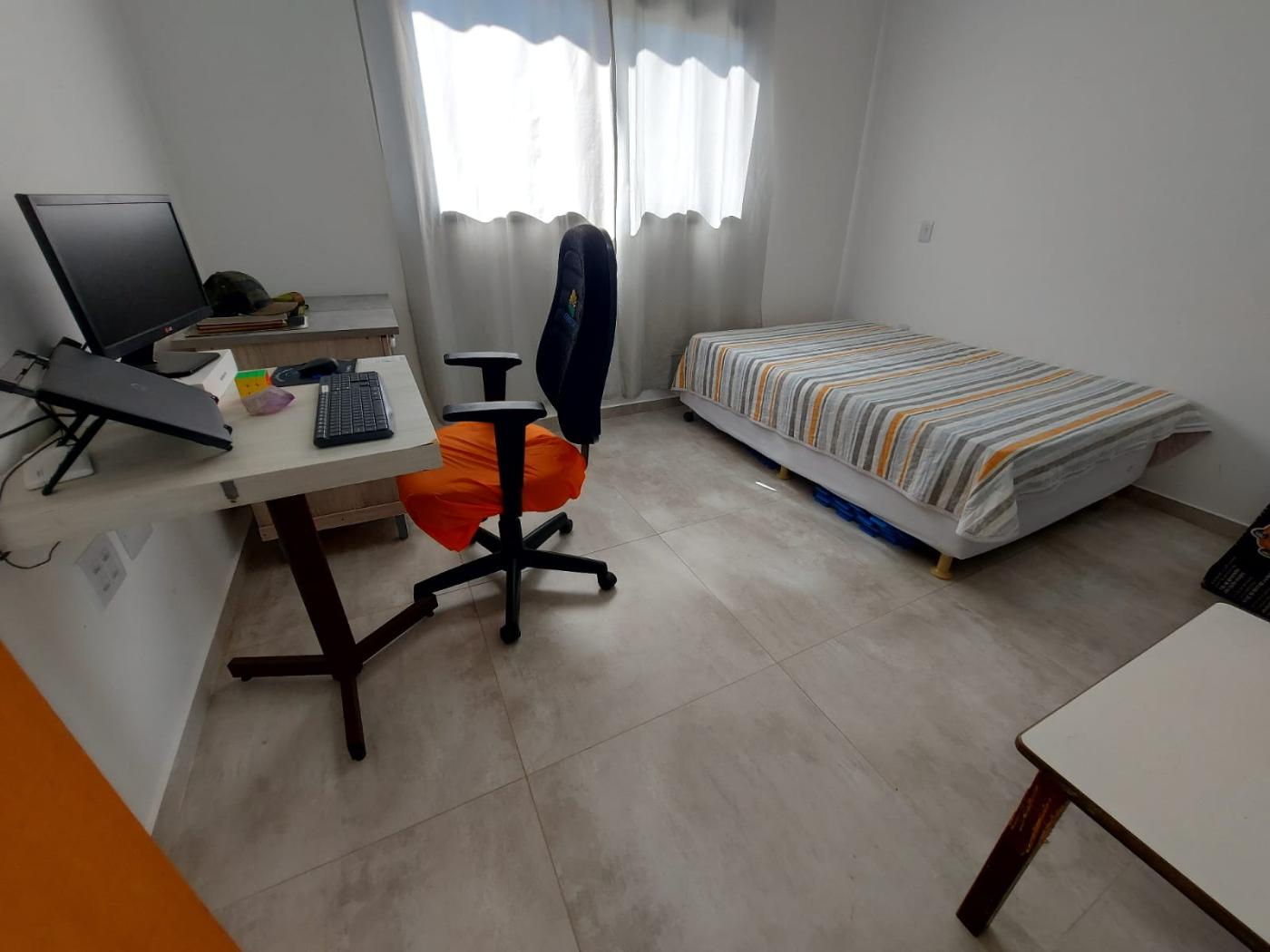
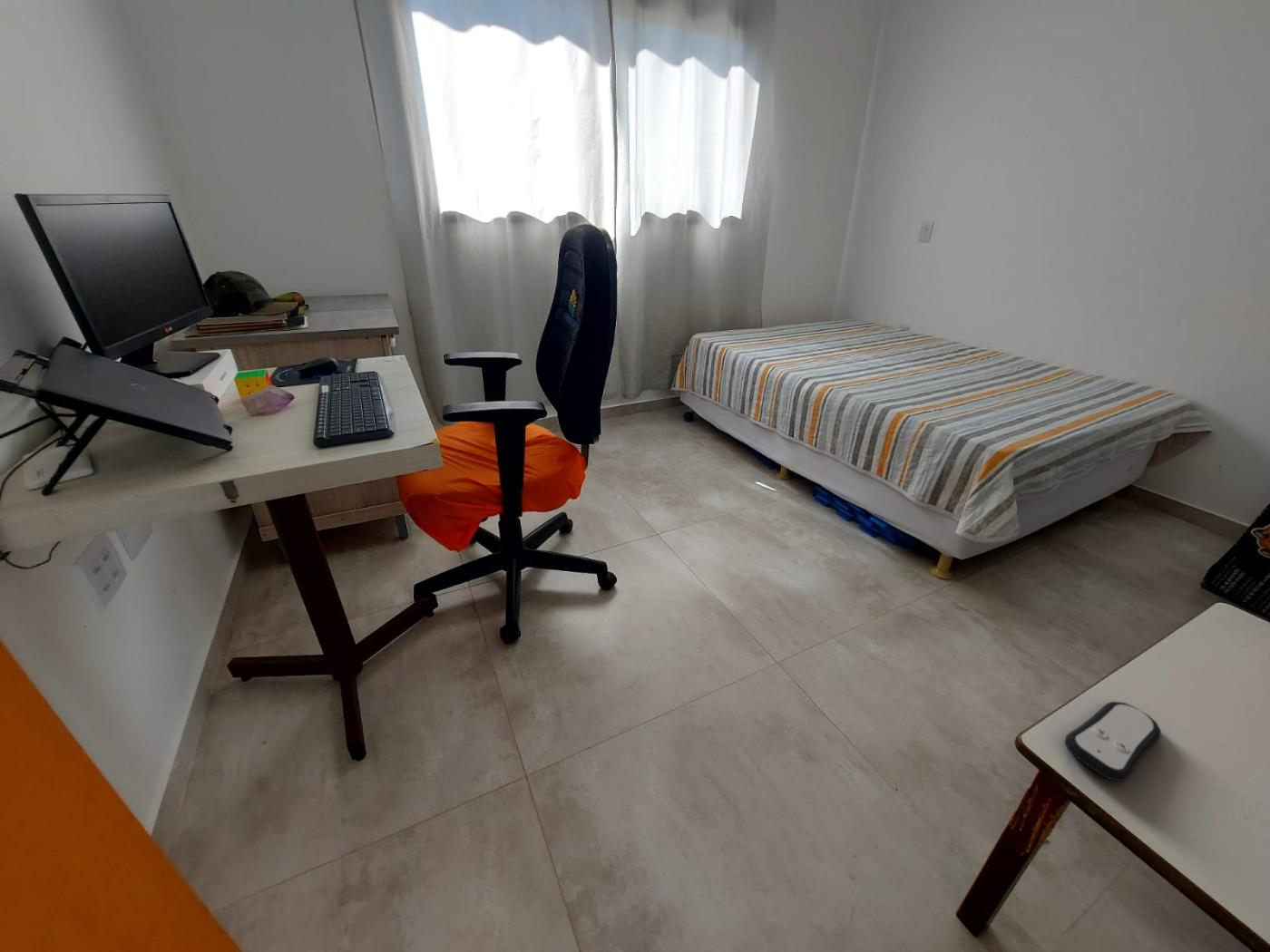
+ remote control (1115, 736)
